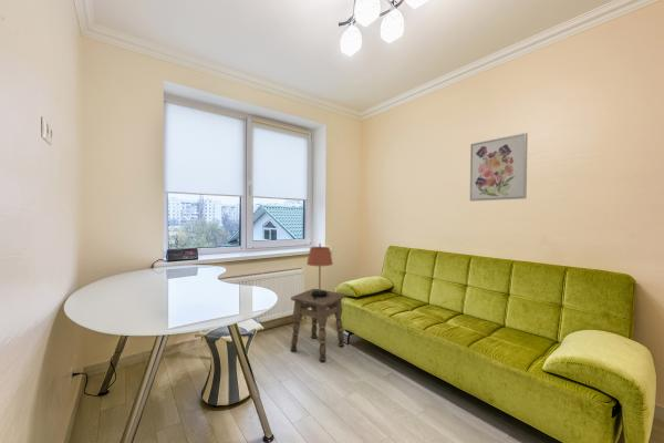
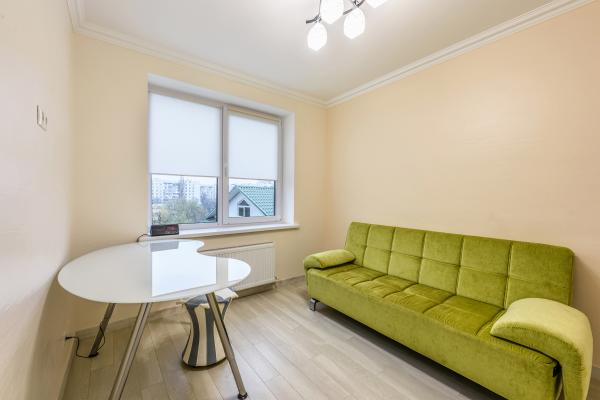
- side table (318, 321)
- wall art (496, 169)
- table lamp (319, 269)
